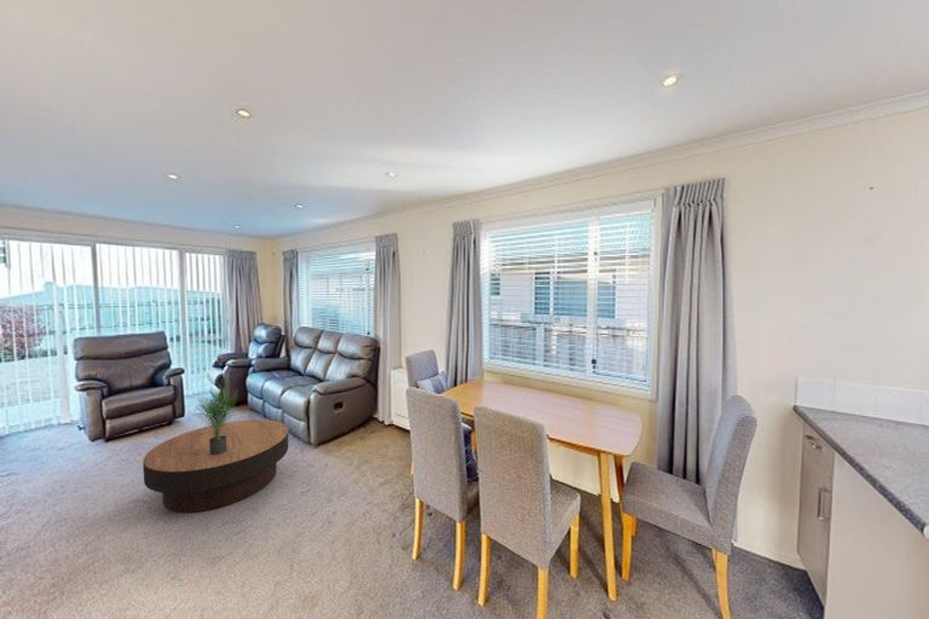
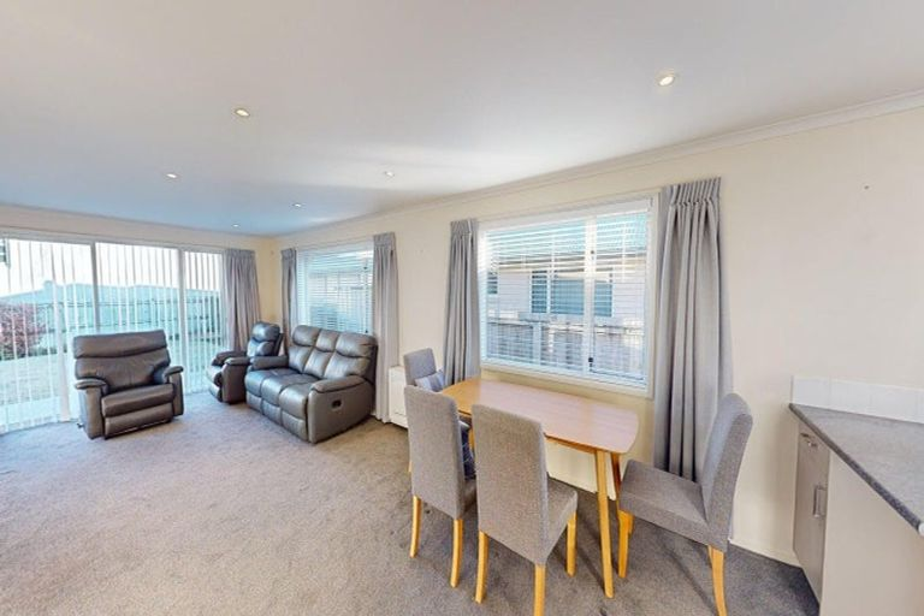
- coffee table (223, 462)
- potted plant (213, 417)
